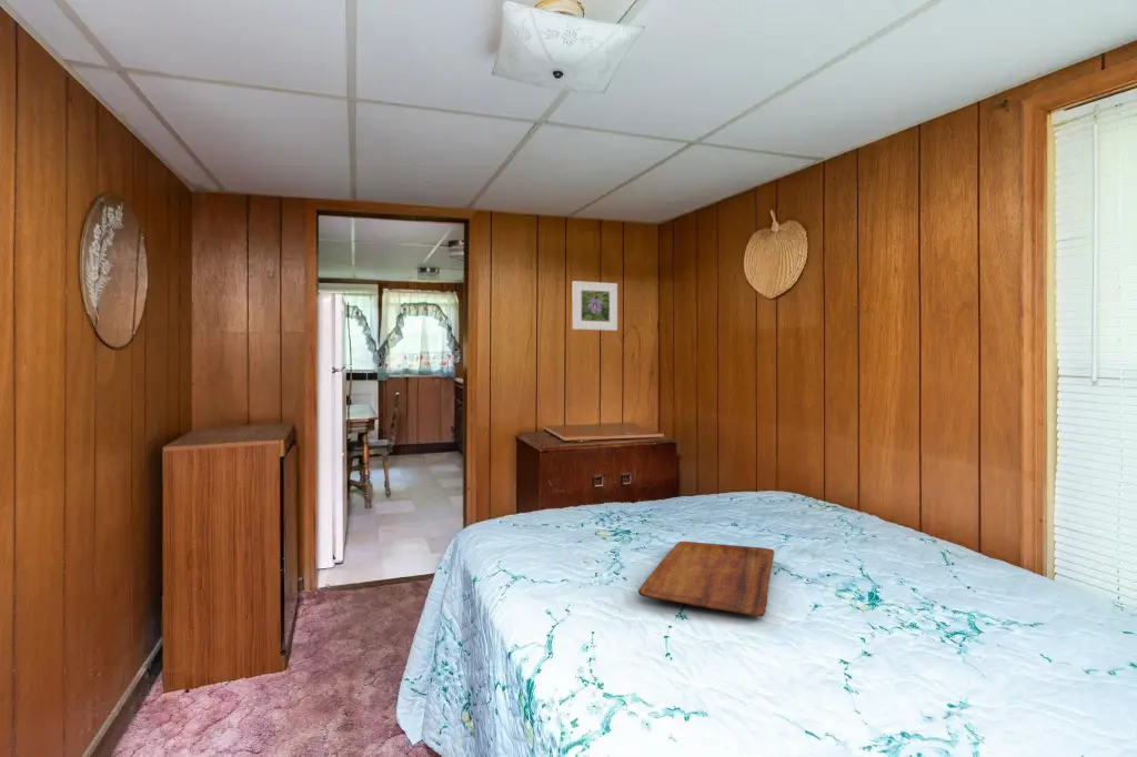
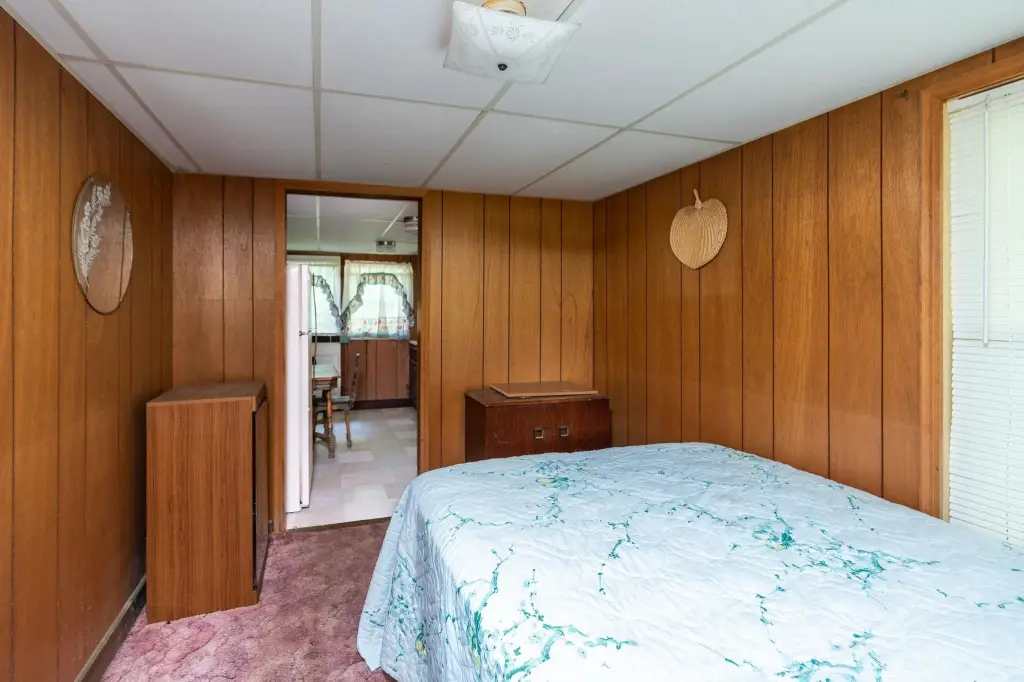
- tray (713, 573)
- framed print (595, 305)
